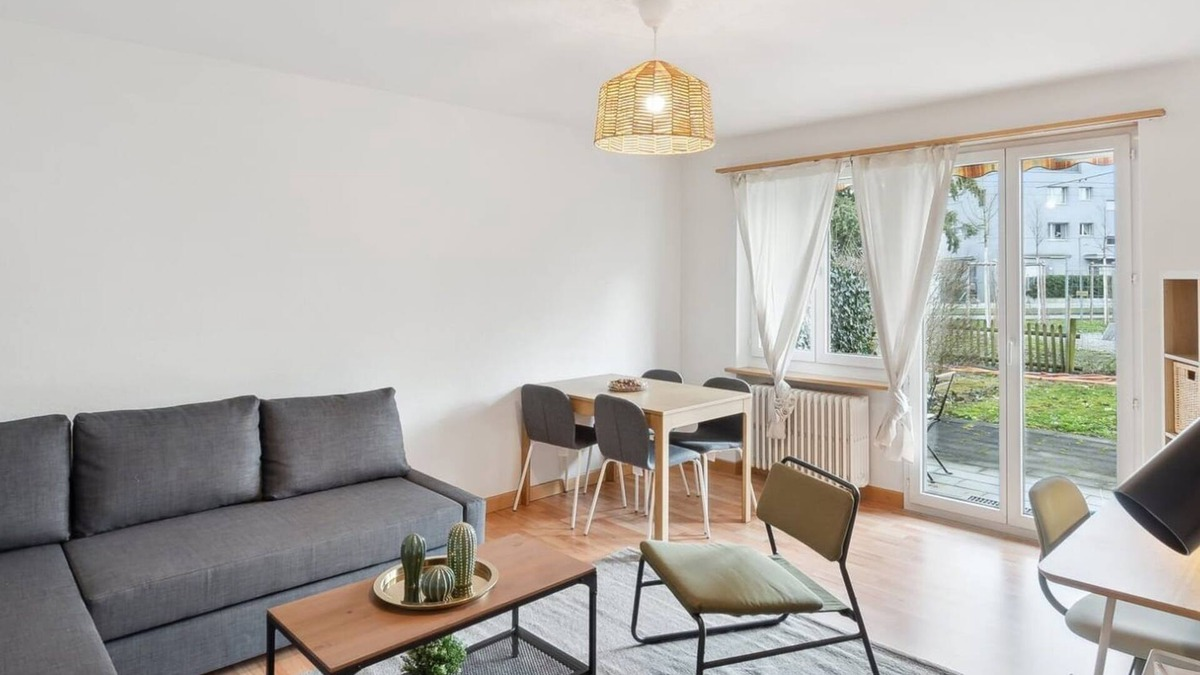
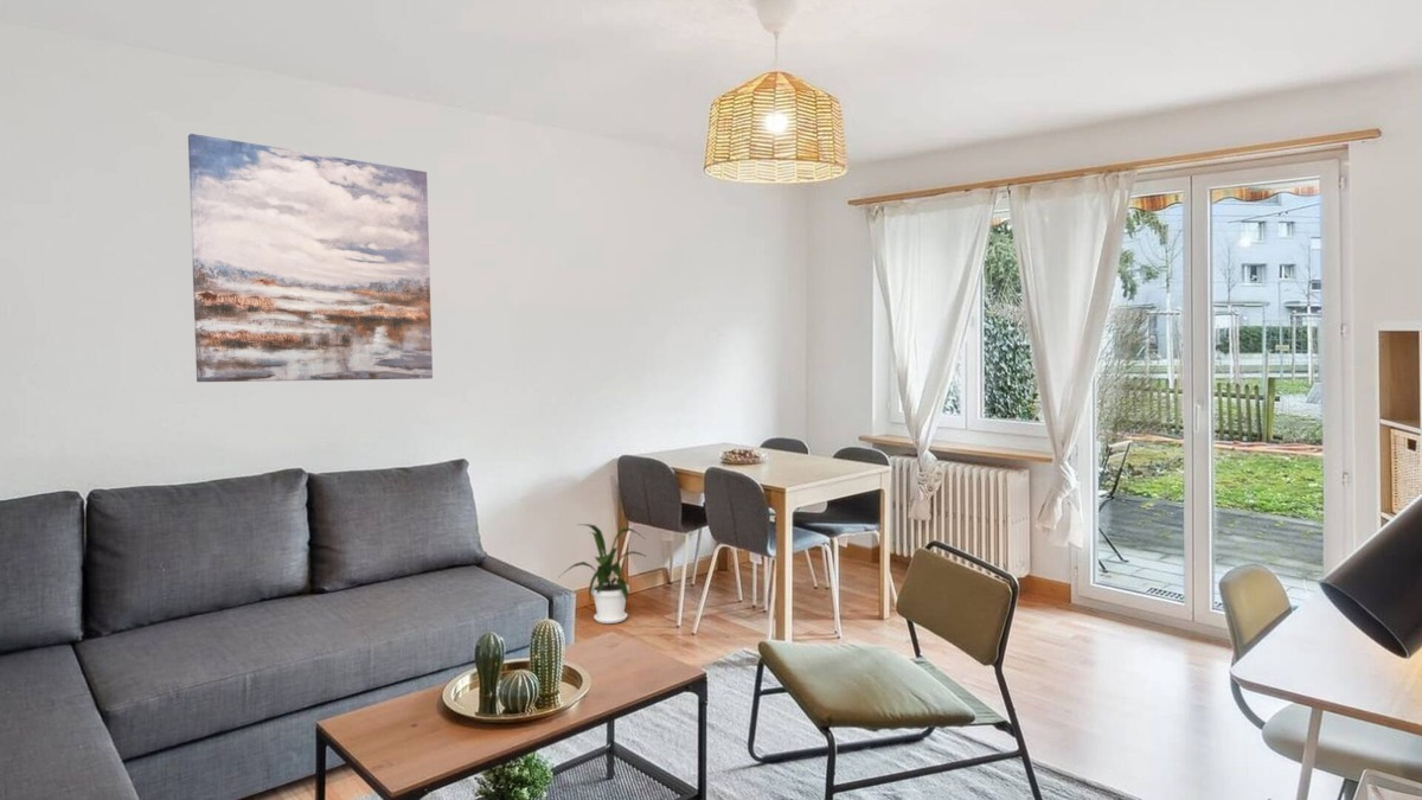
+ wall art (321, 268)
+ house plant (608, 570)
